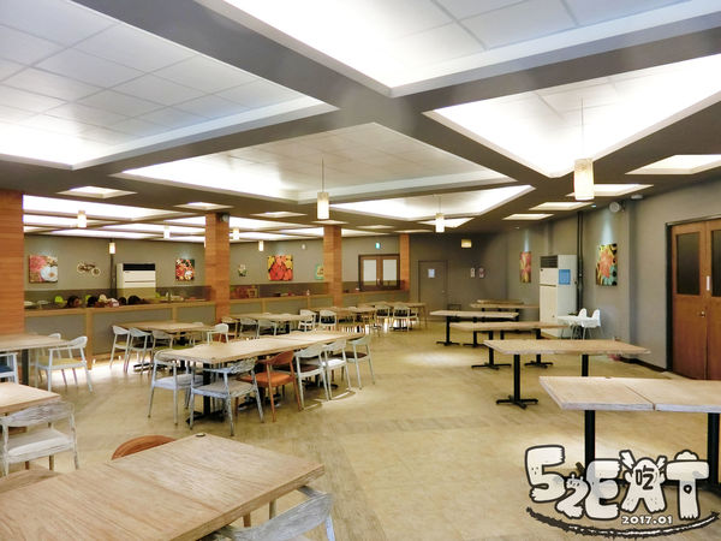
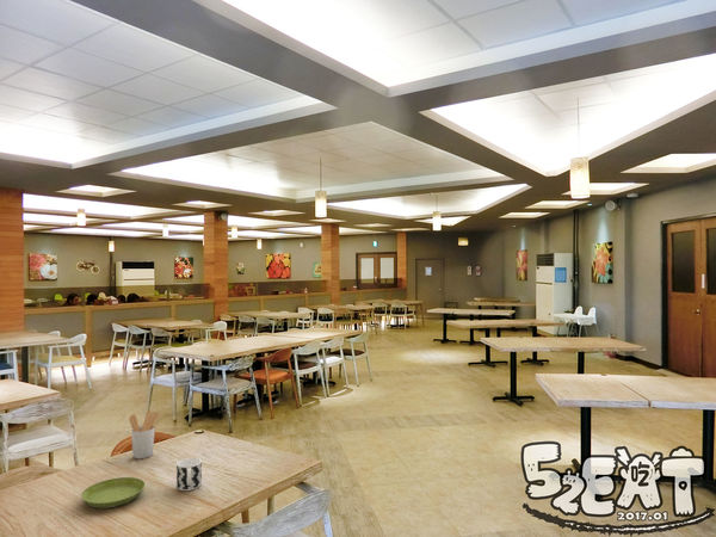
+ cup (189, 475)
+ saucer (113, 493)
+ utensil holder (146, 433)
